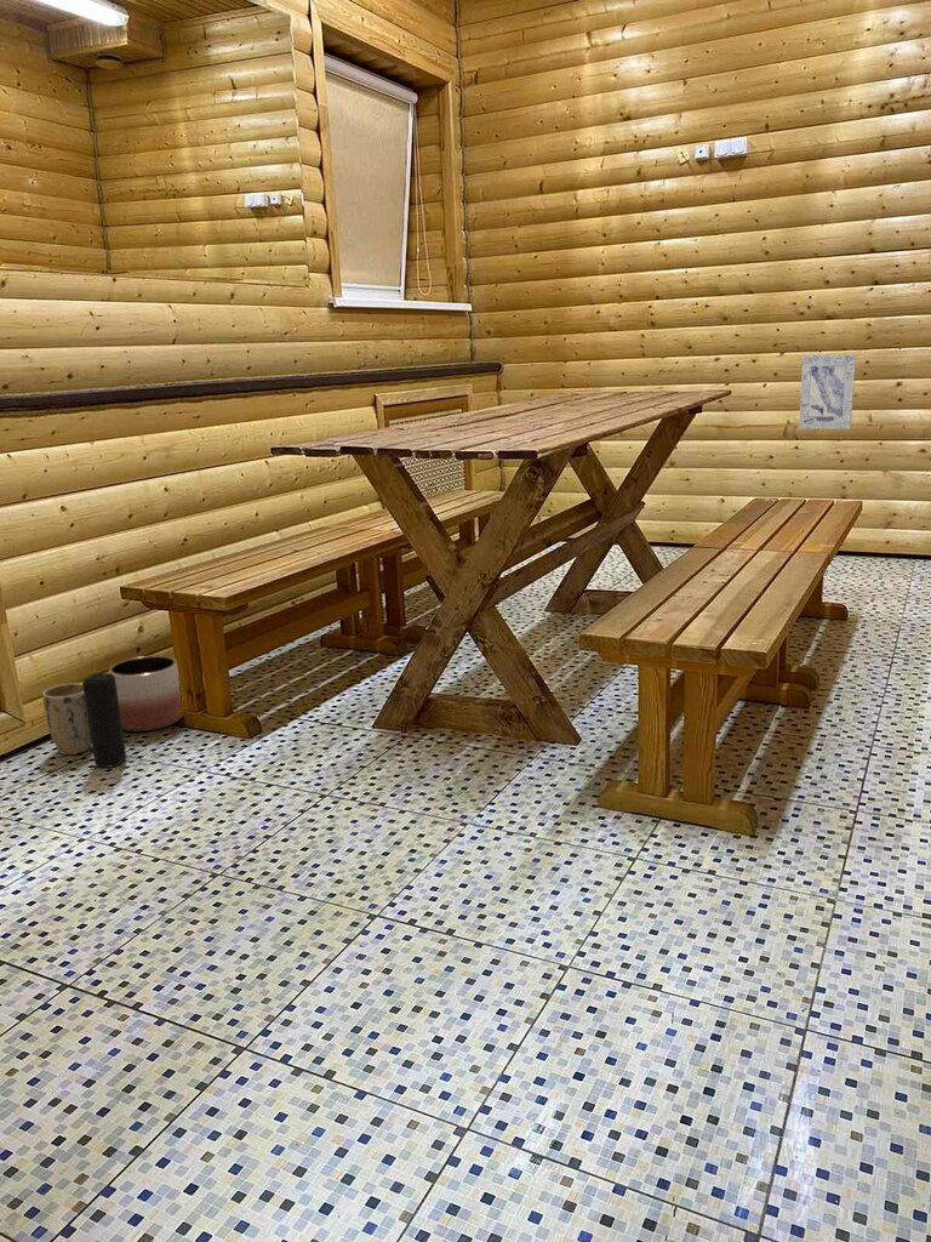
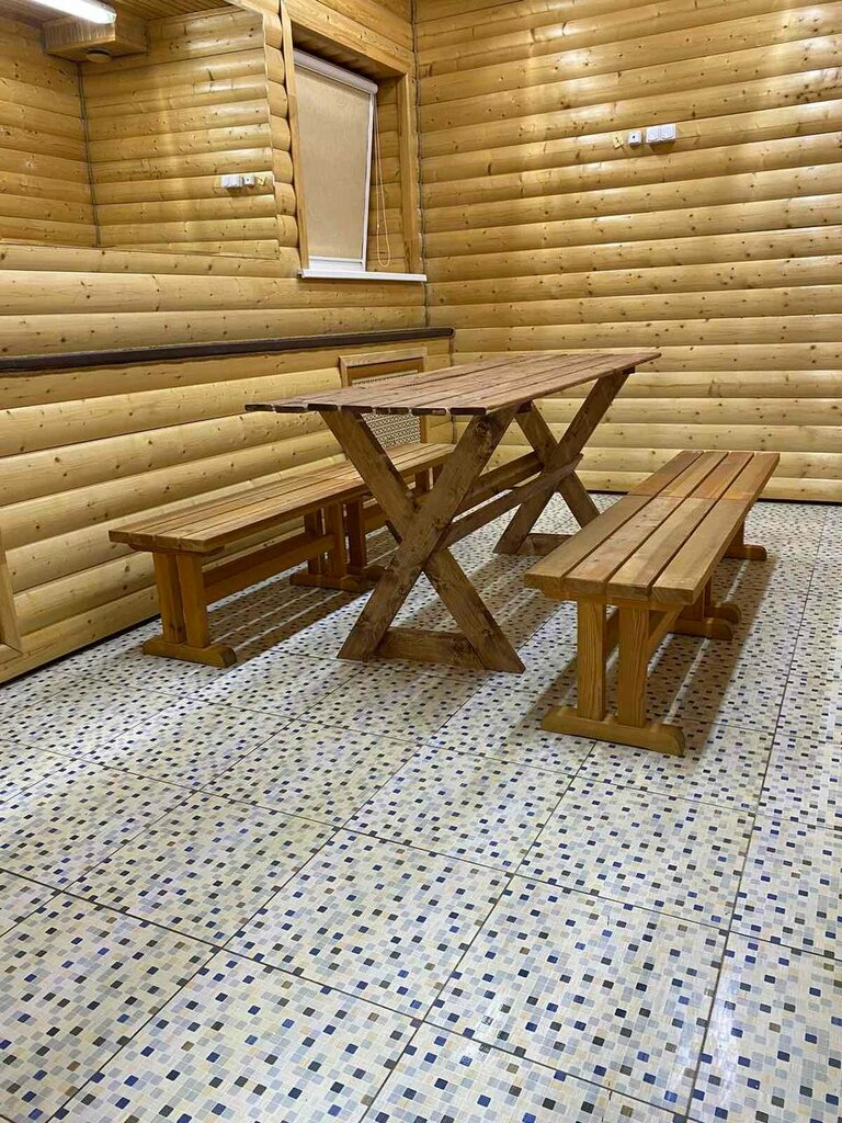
- planter (147, 693)
- speaker (104, 719)
- plant pot (69, 719)
- wall art (827, 392)
